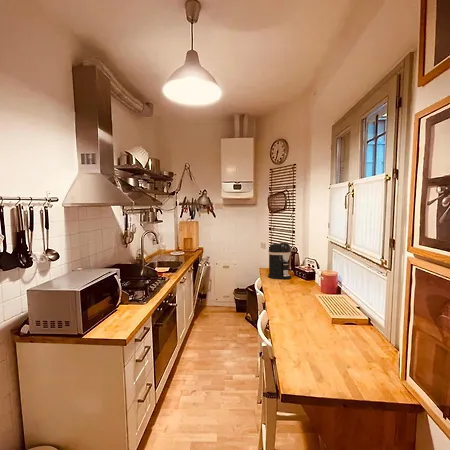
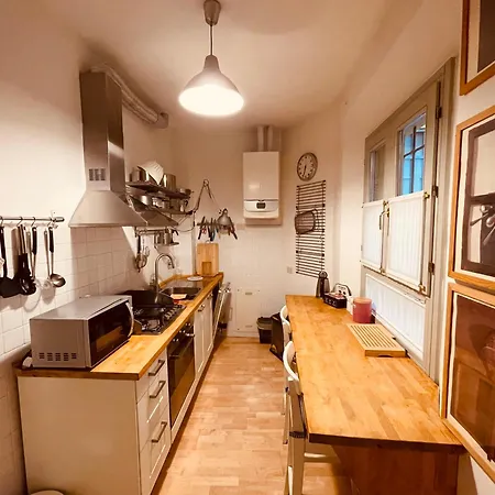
- coffee maker (279, 259)
